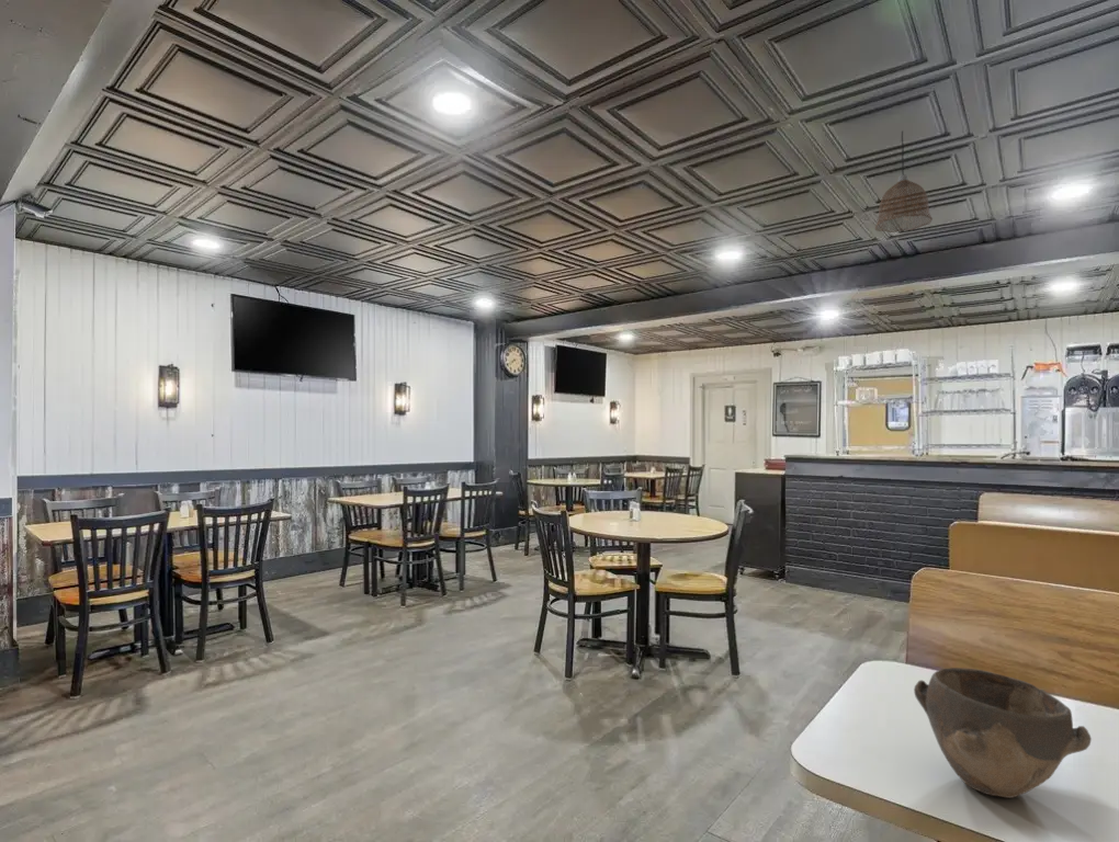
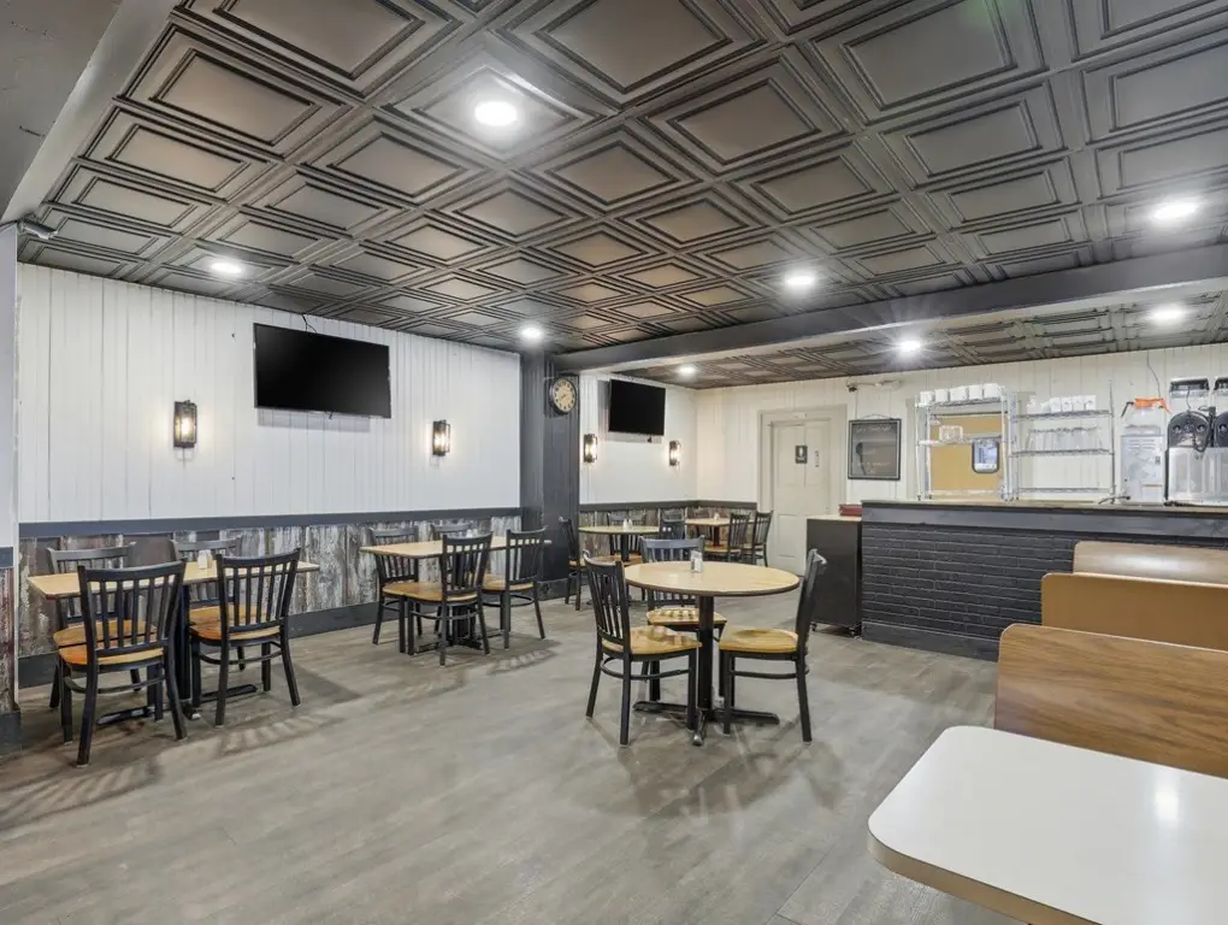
- pendant lamp (902, 178)
- bowl (996, 735)
